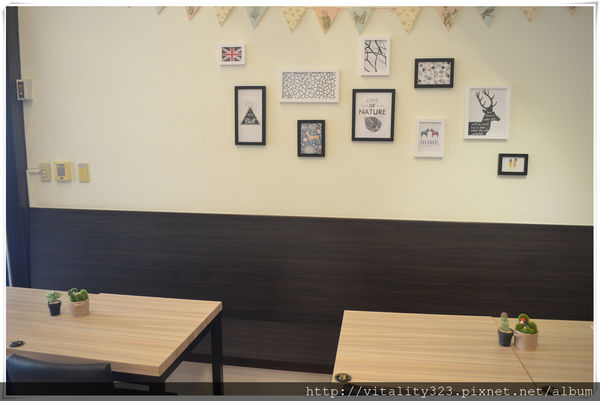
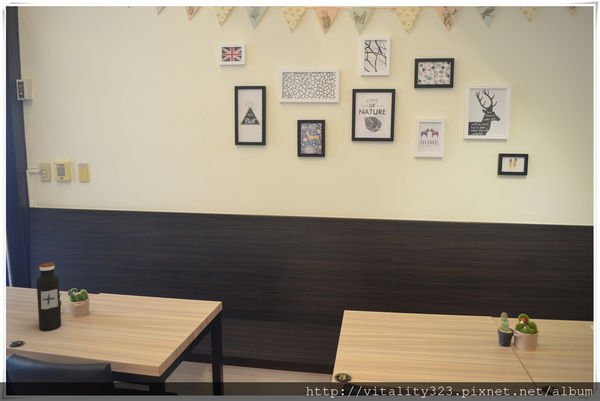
+ water bottle (48, 295)
